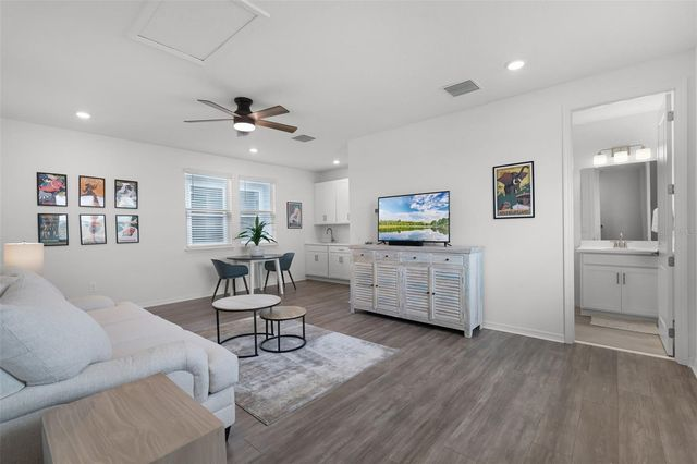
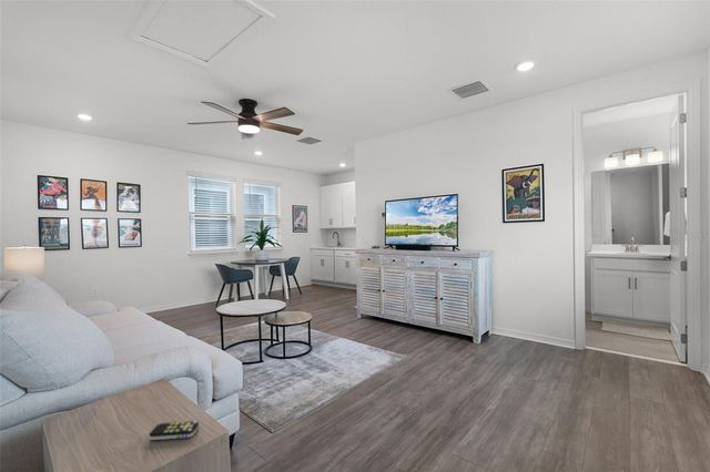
+ remote control (174, 430)
